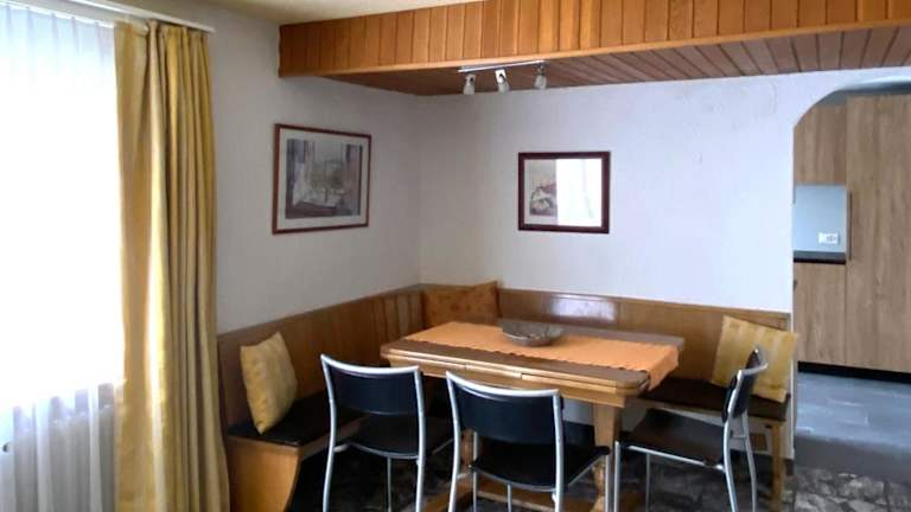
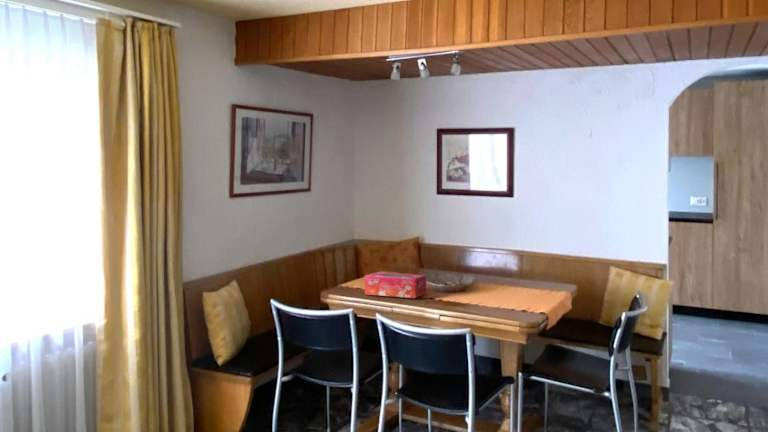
+ tissue box (395, 284)
